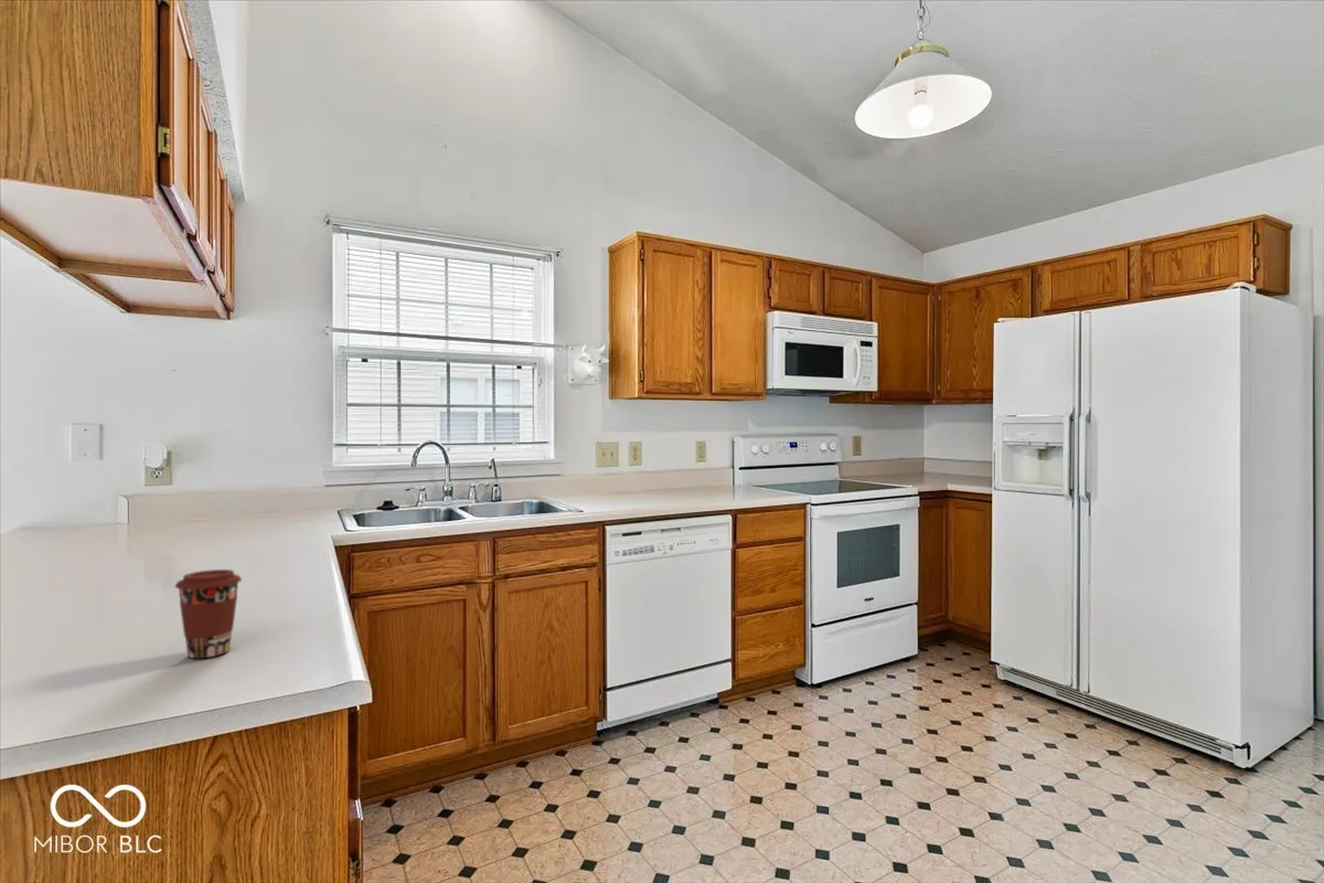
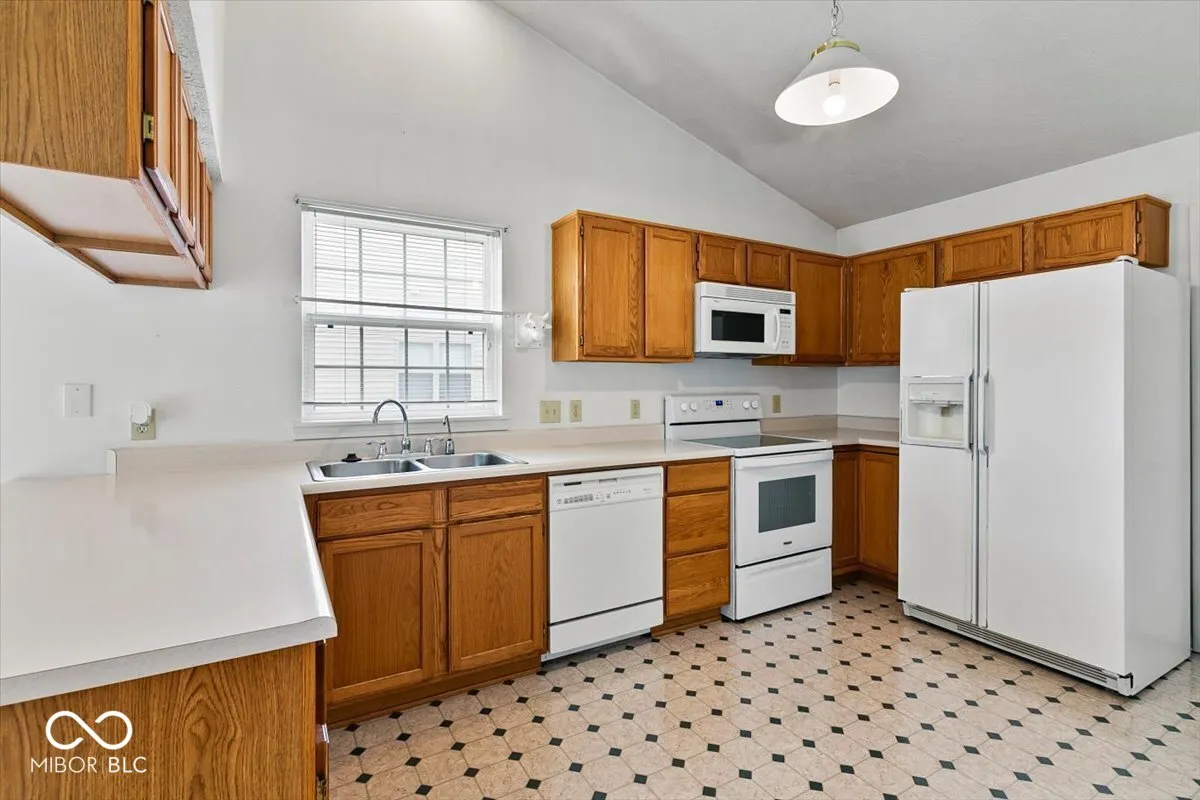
- coffee cup (209, 613)
